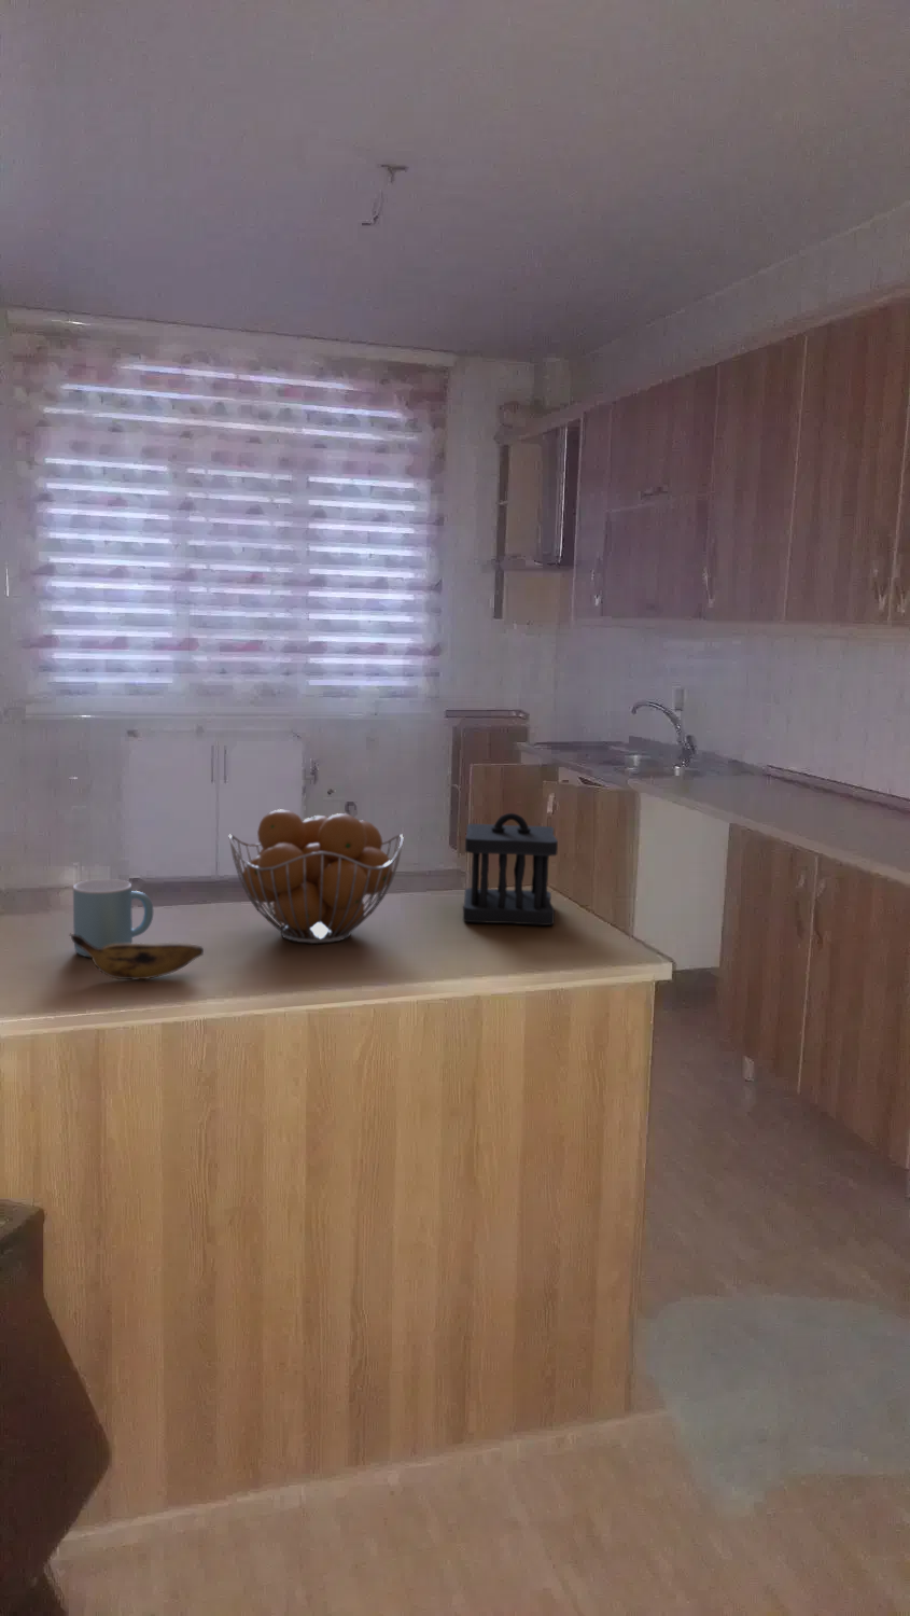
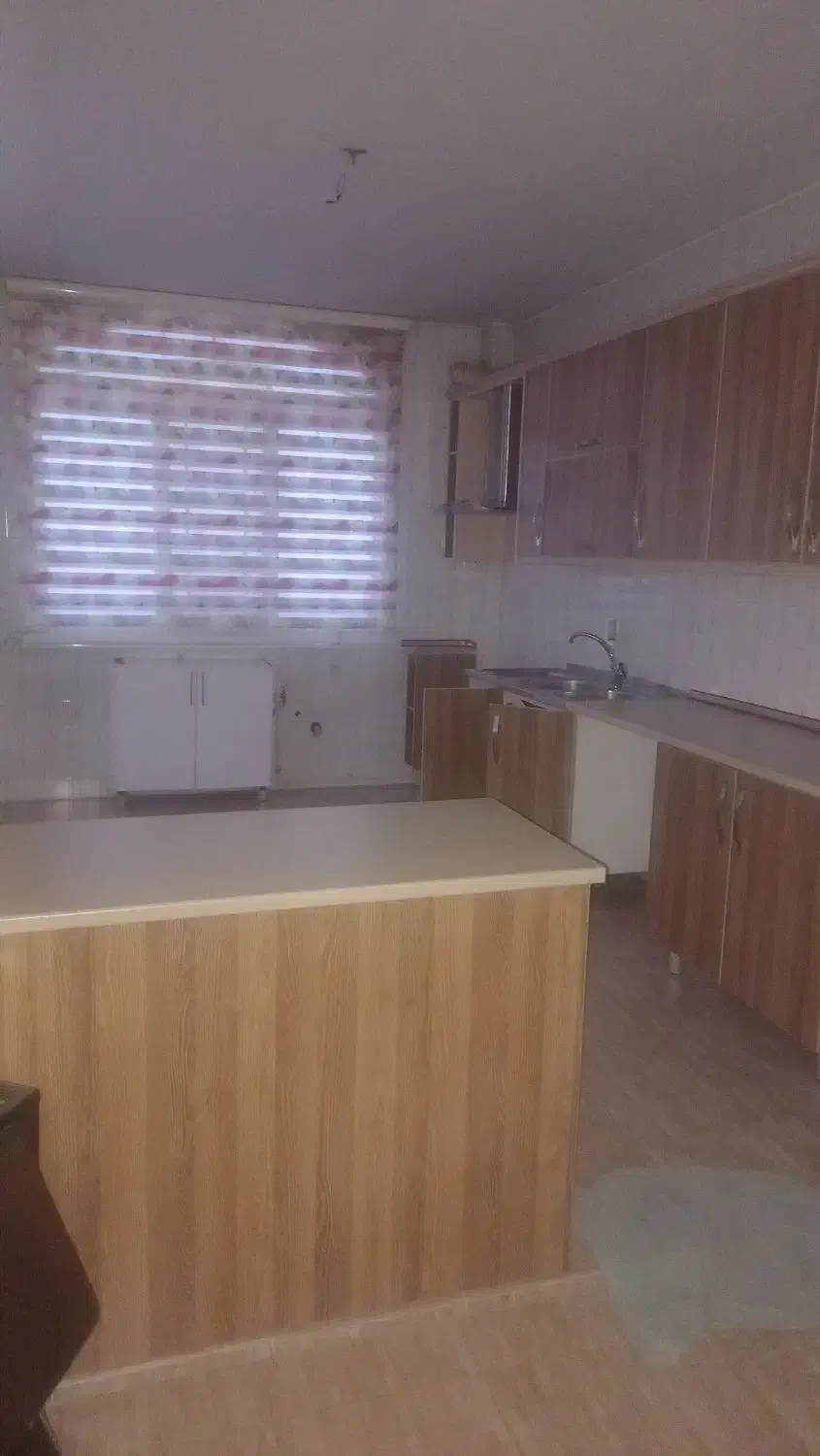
- mug (114, 917)
- fruit basket (316, 872)
- banana (138, 953)
- utensil holder (506, 863)
